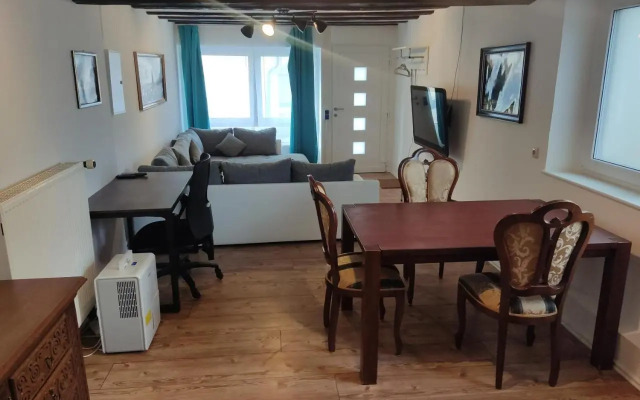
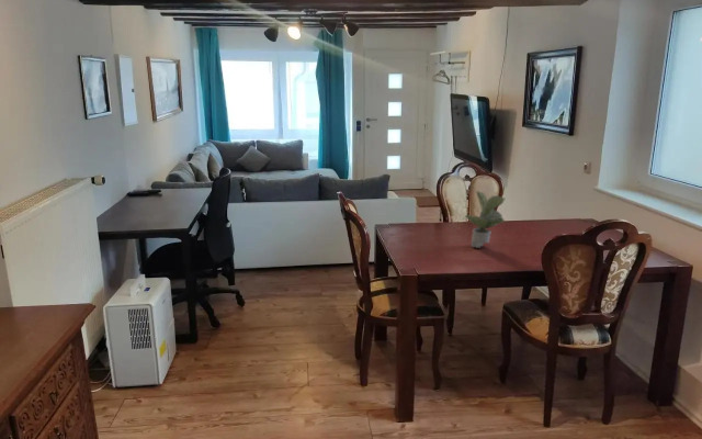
+ potted plant (487, 219)
